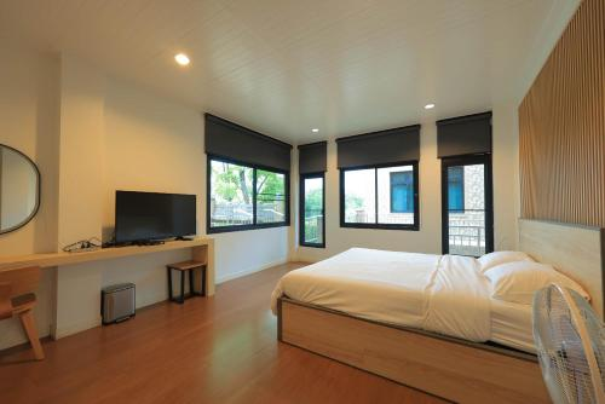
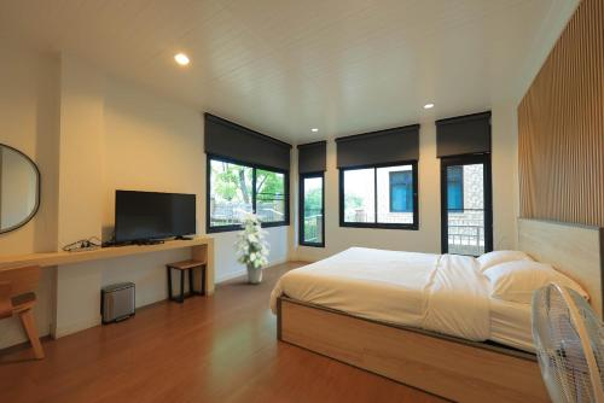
+ indoor plant (251, 245)
